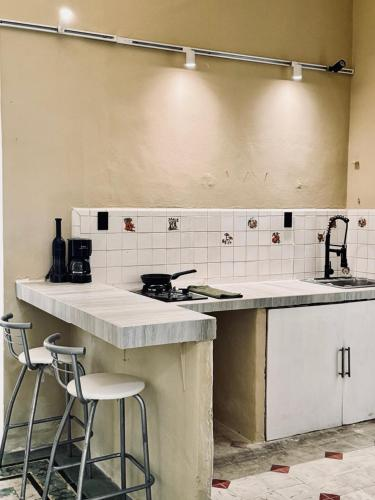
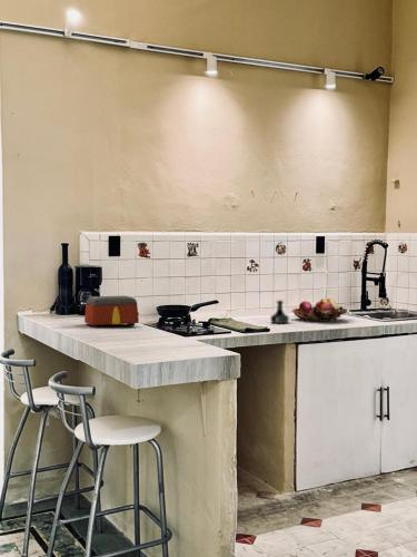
+ toaster (112, 311)
+ tequila bottle (279, 311)
+ fruit basket (320, 309)
